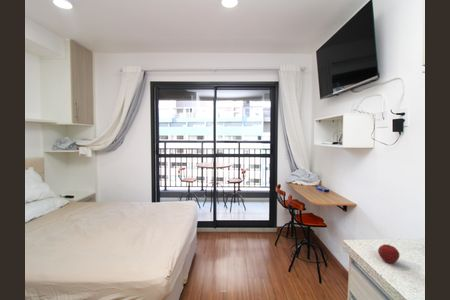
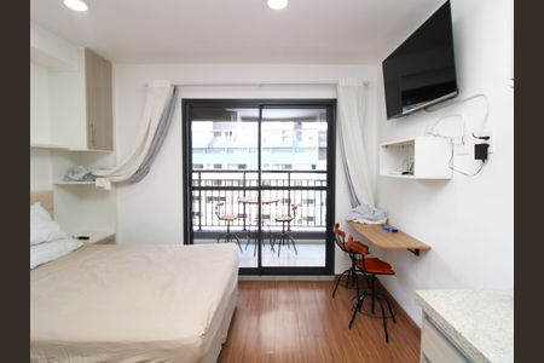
- apple (388, 252)
